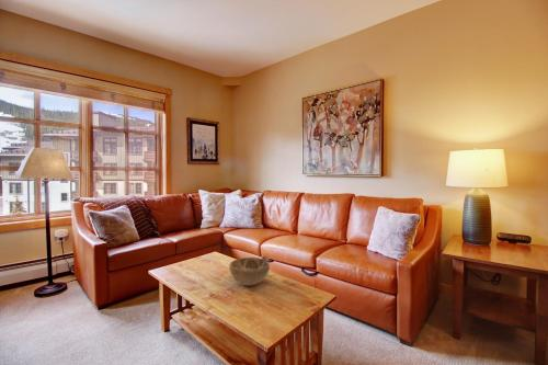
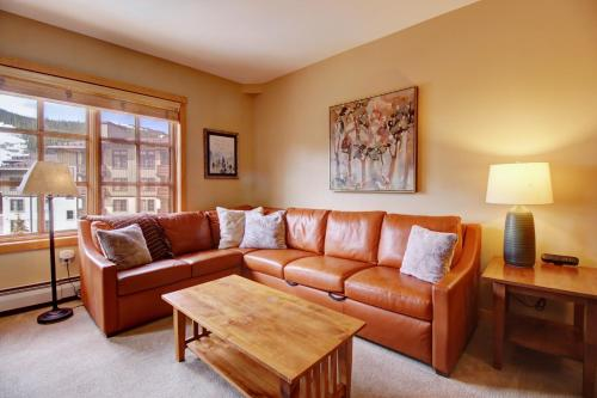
- decorative bowl (249, 272)
